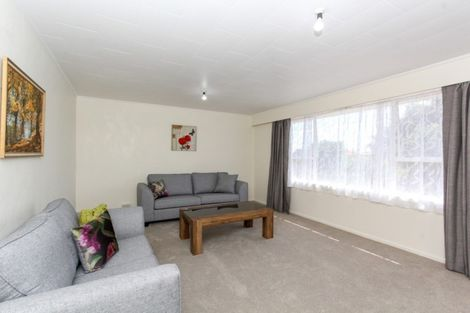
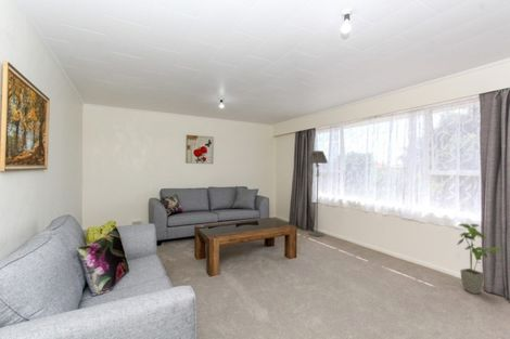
+ floor lamp (317, 193)
+ house plant (476, 259)
